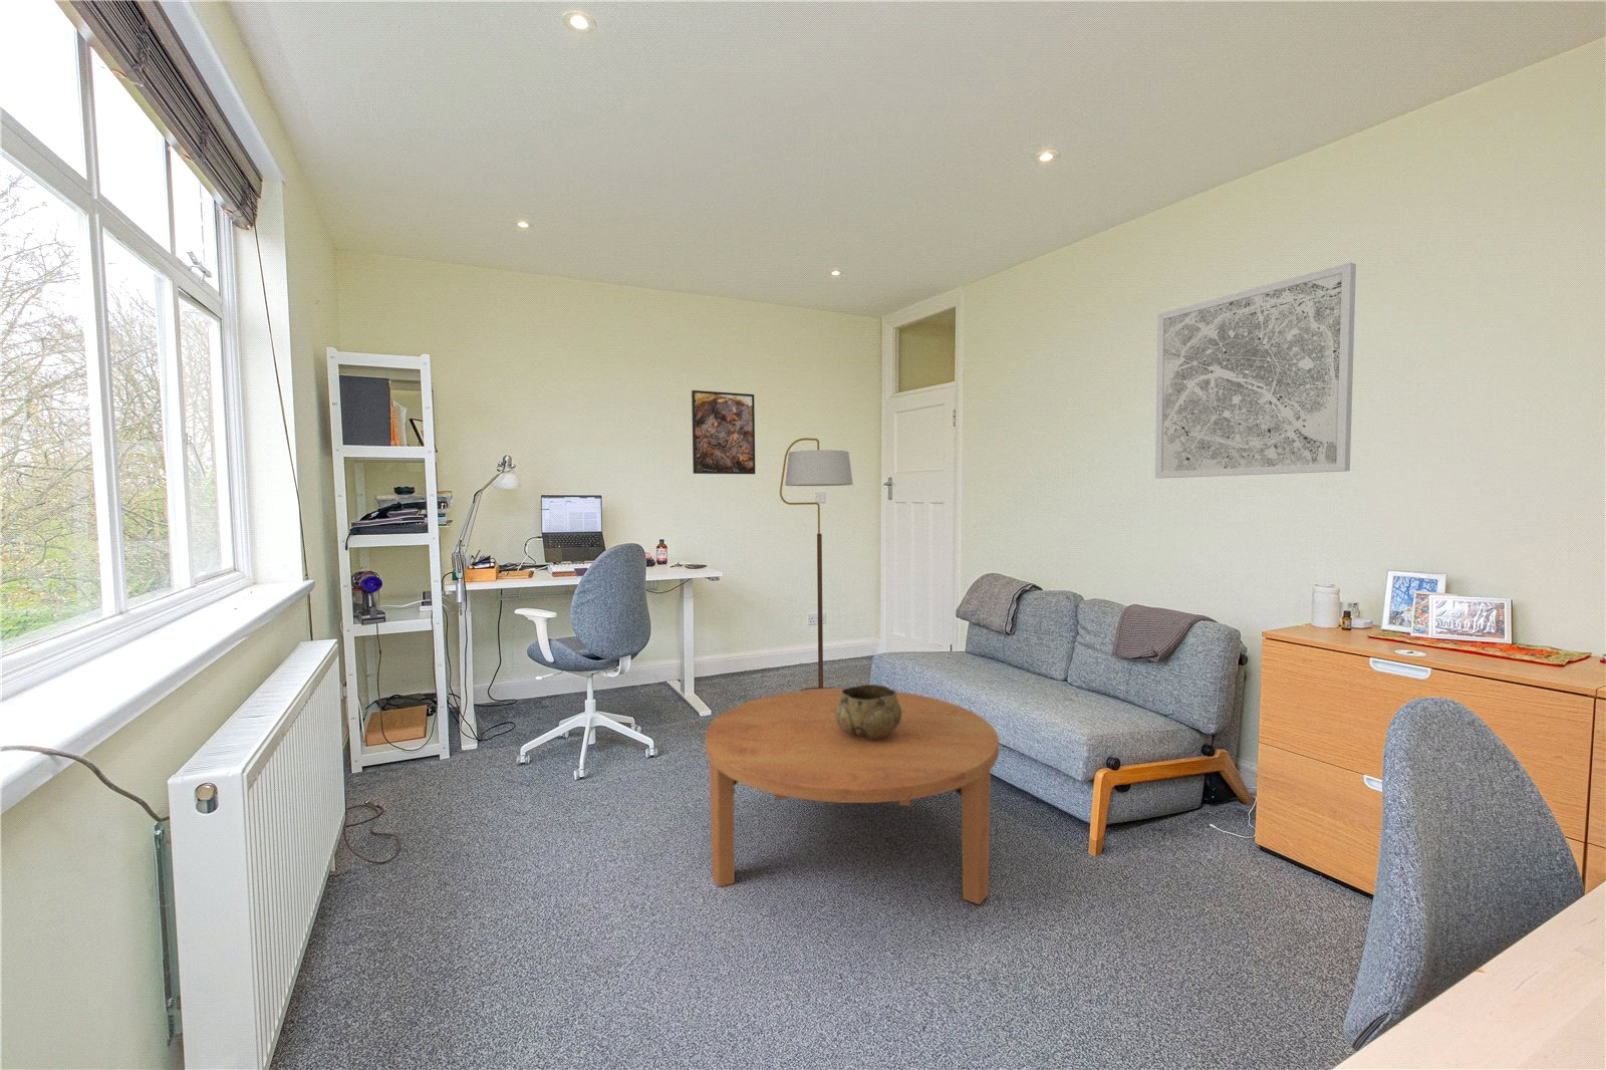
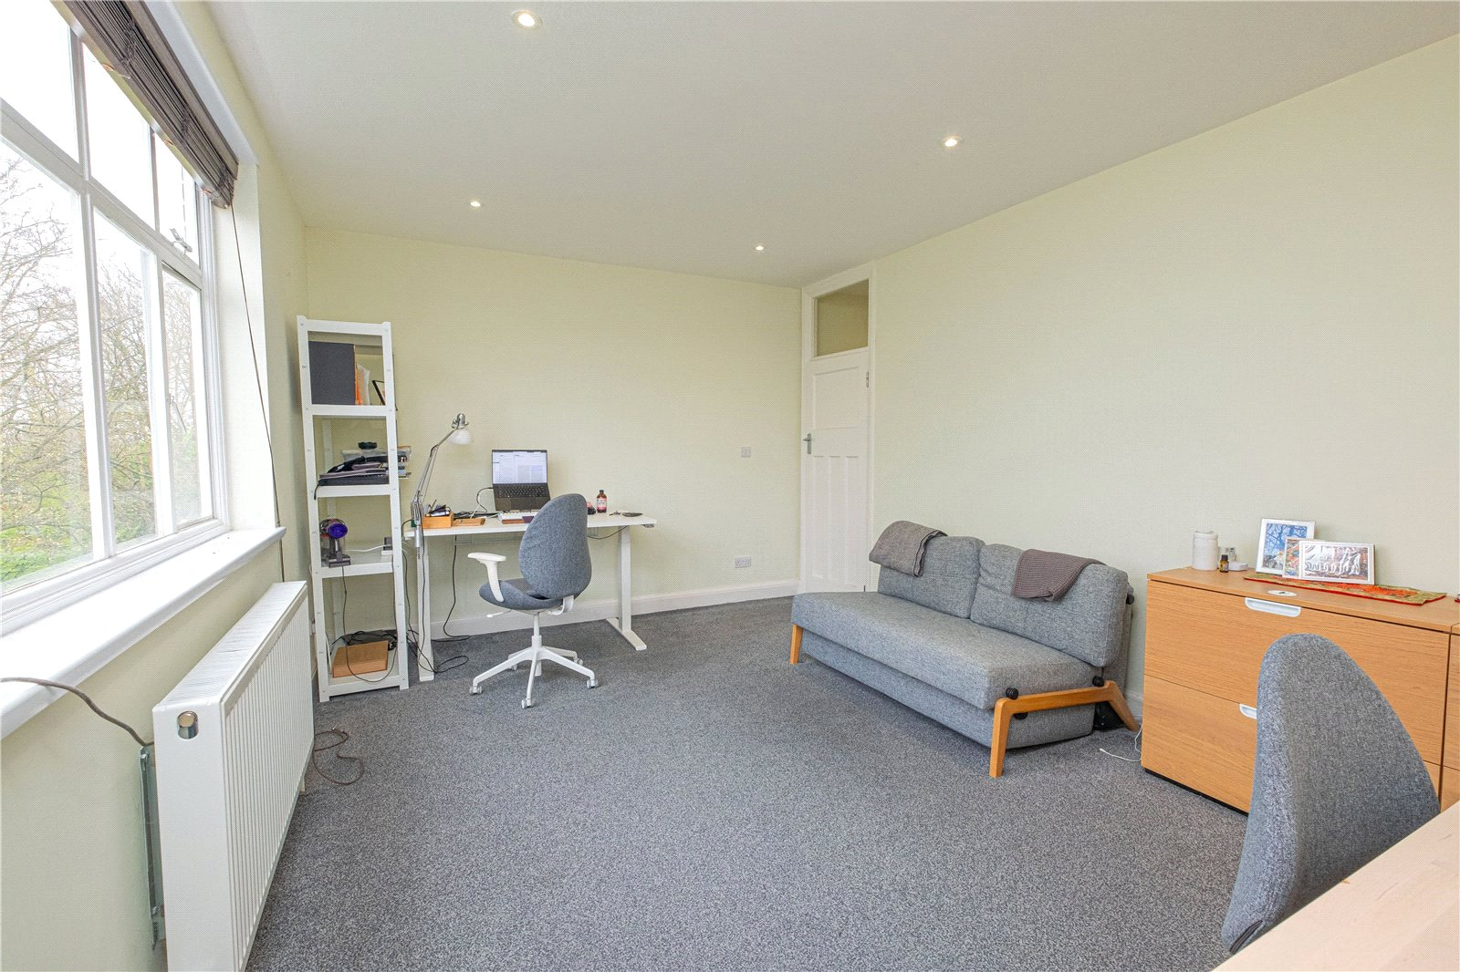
- floor lamp (817, 568)
- coffee table (850, 789)
- decorative bowl (868, 713)
- wall art (1243, 383)
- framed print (724, 432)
